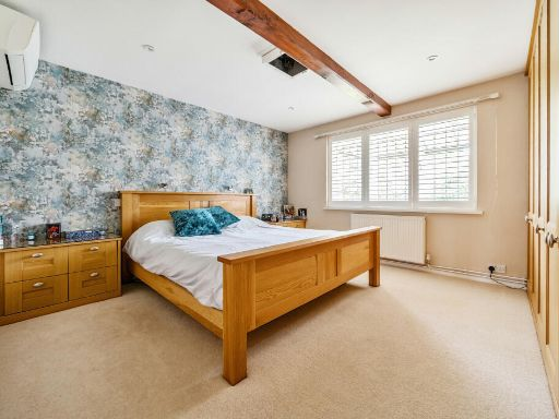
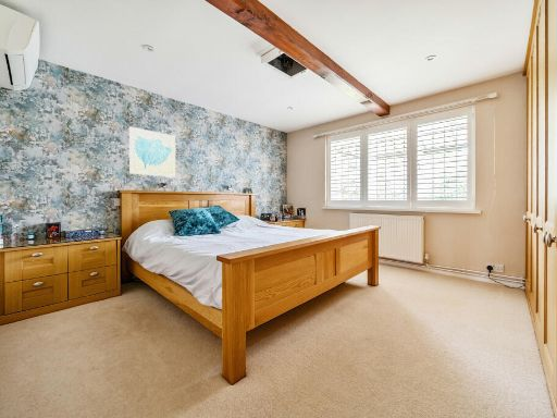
+ wall art (153, 153)
